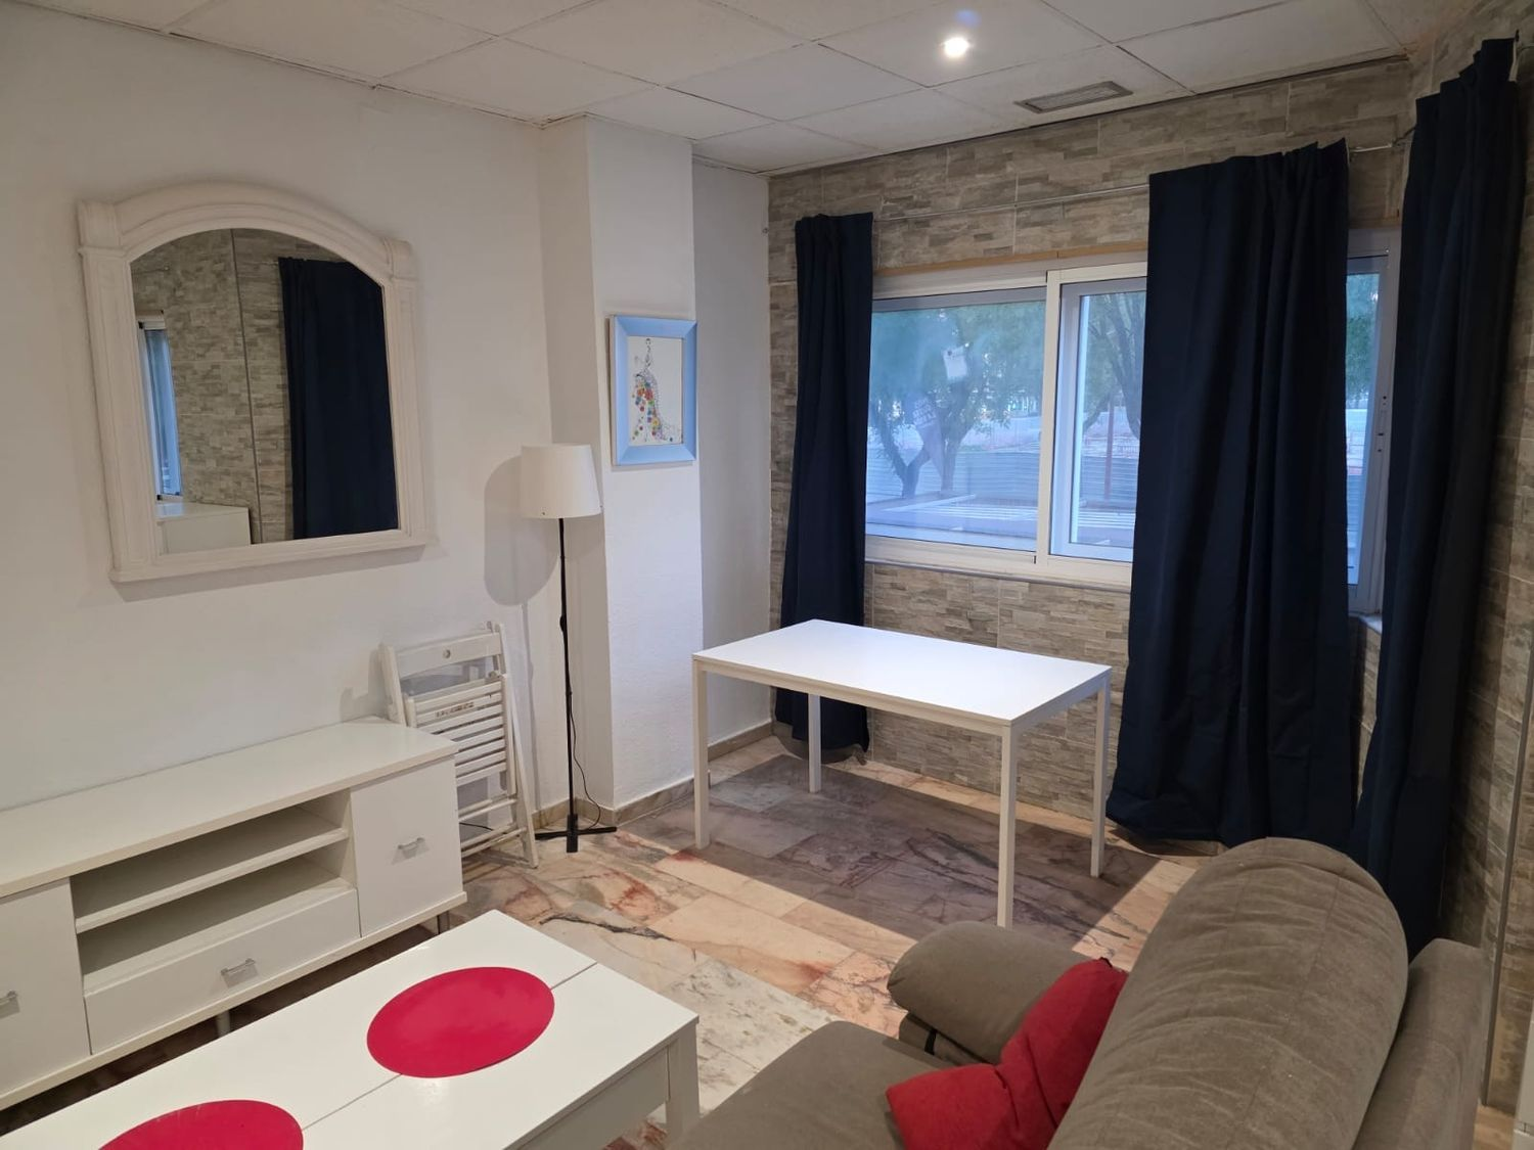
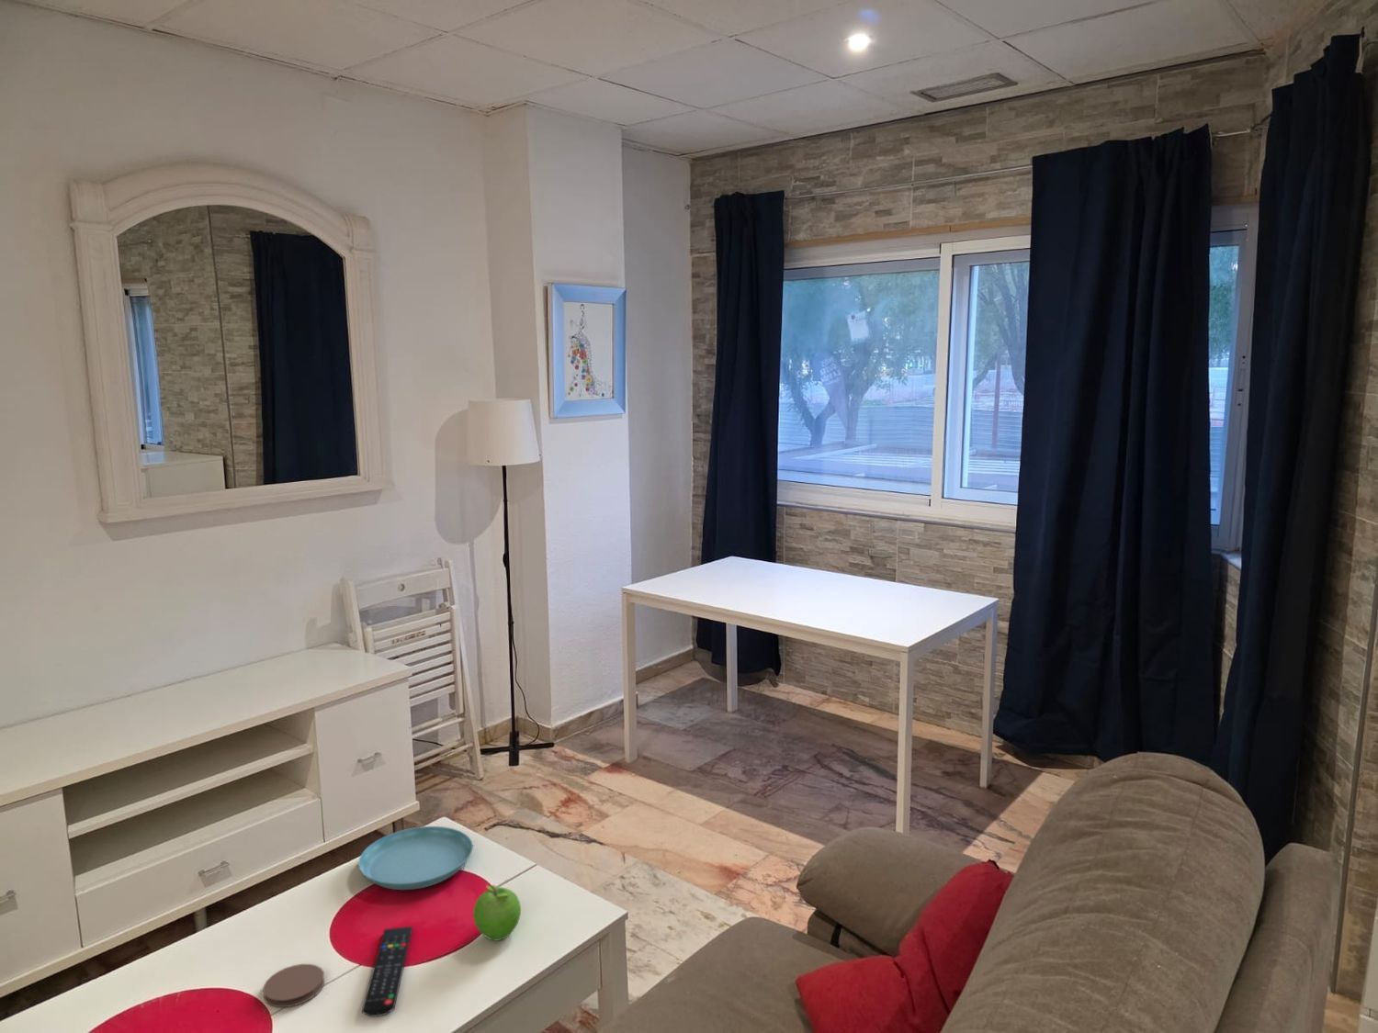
+ coaster (294, 984)
+ fruit (497, 910)
+ saucer (417, 858)
+ remote control (388, 969)
